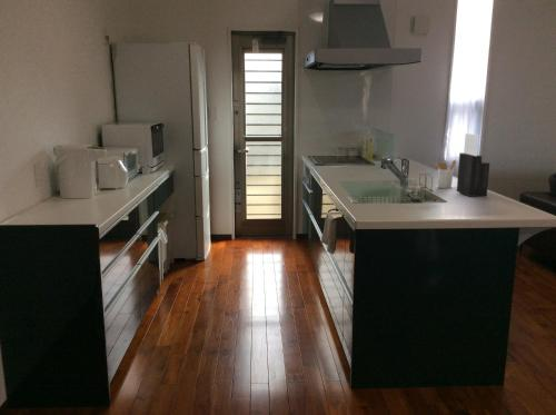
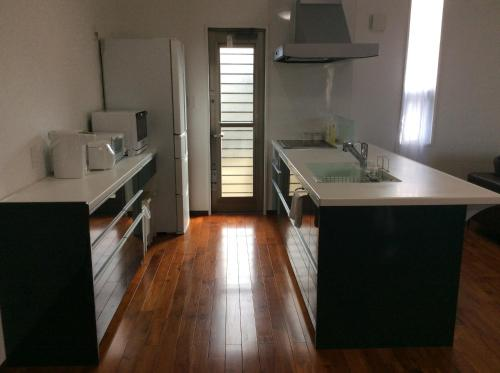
- knife block (475, 164)
- utensil holder (444, 174)
